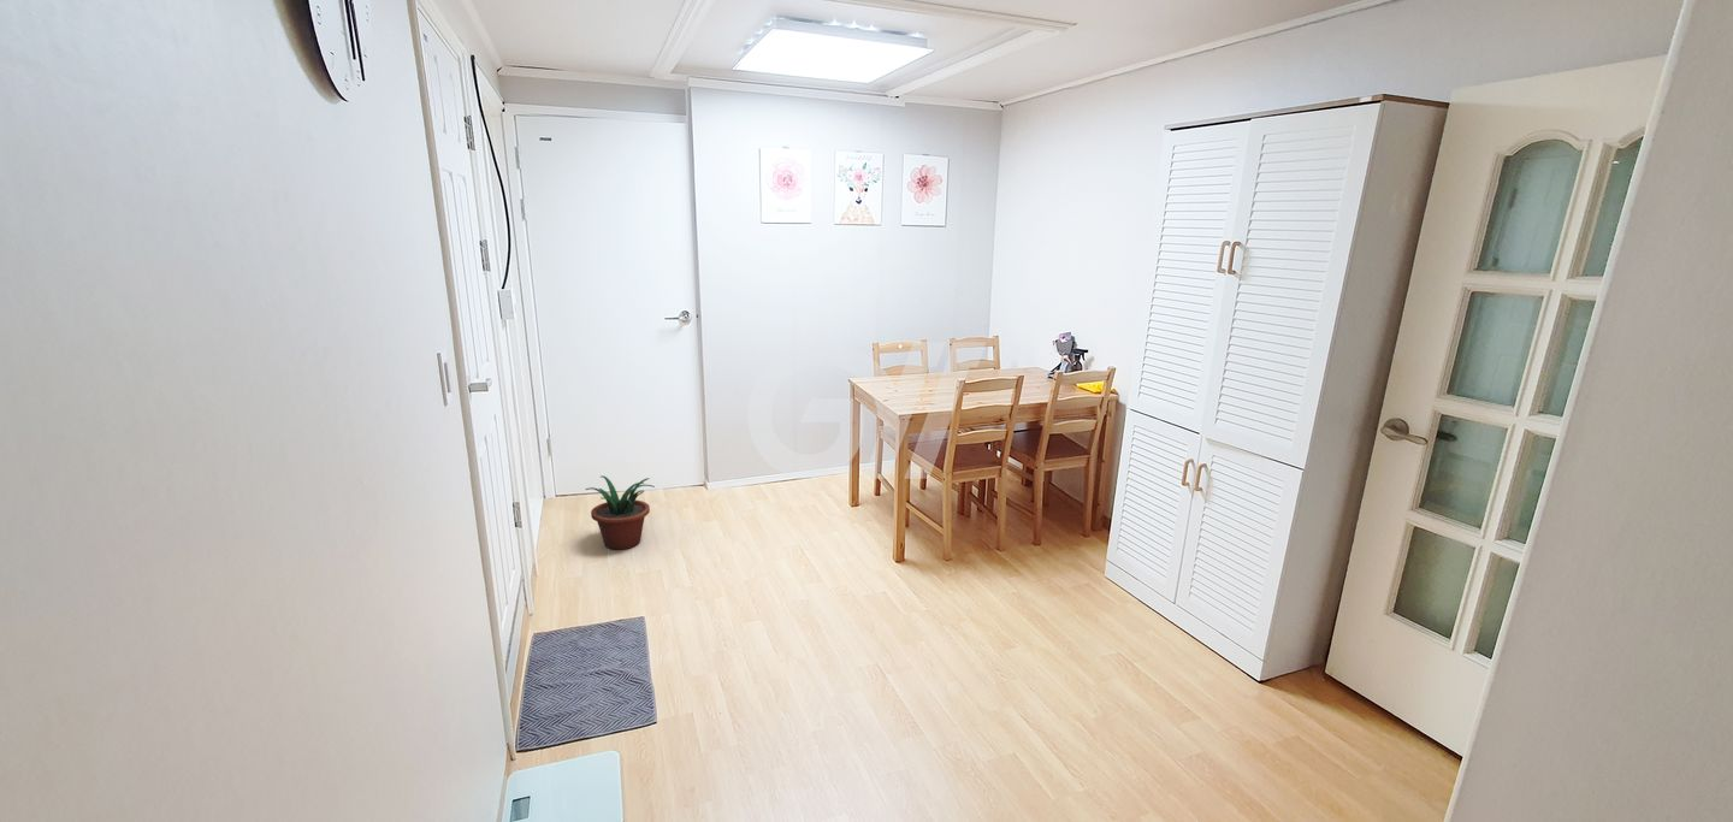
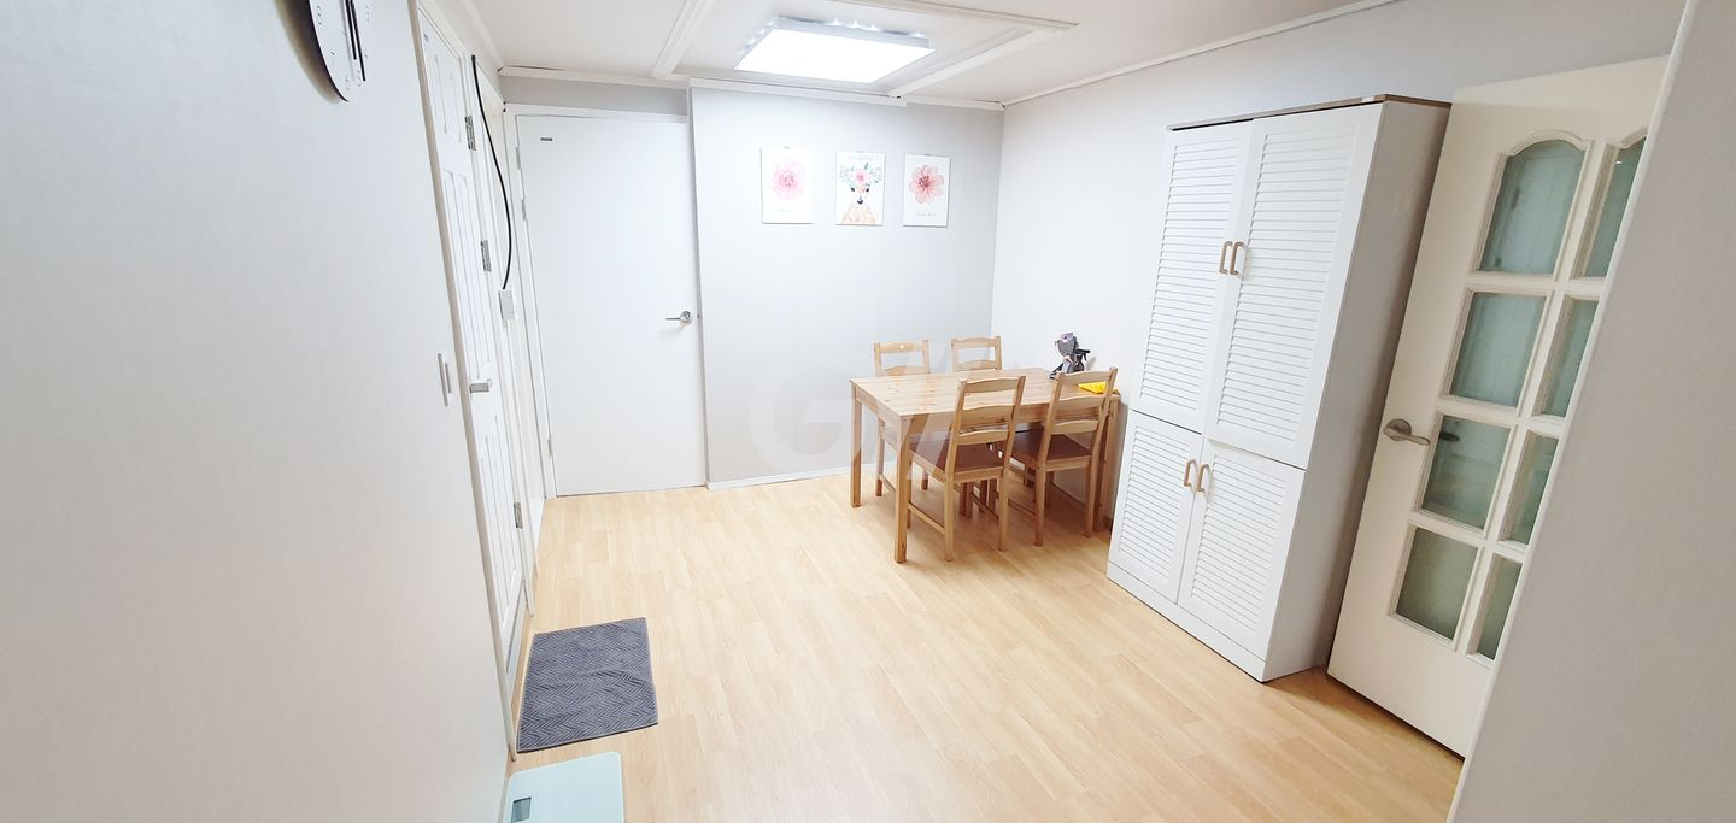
- potted plant (623, 510)
